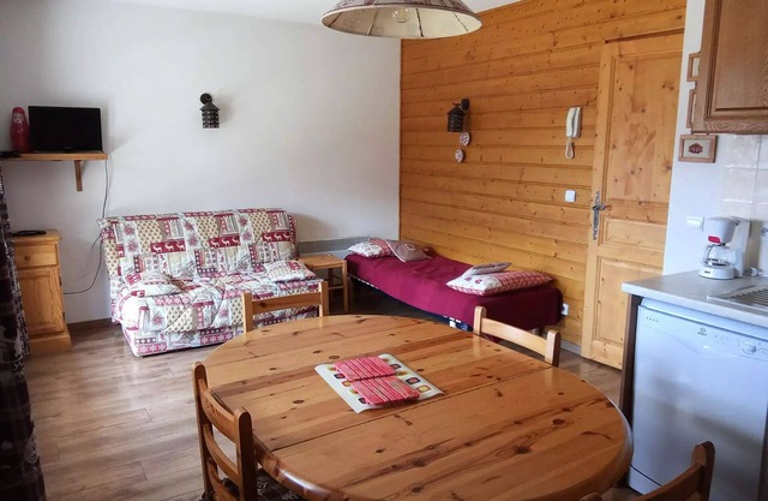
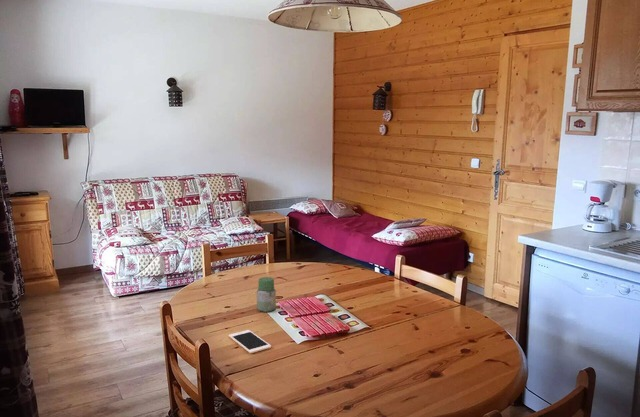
+ jar (266, 293)
+ cell phone (249, 340)
